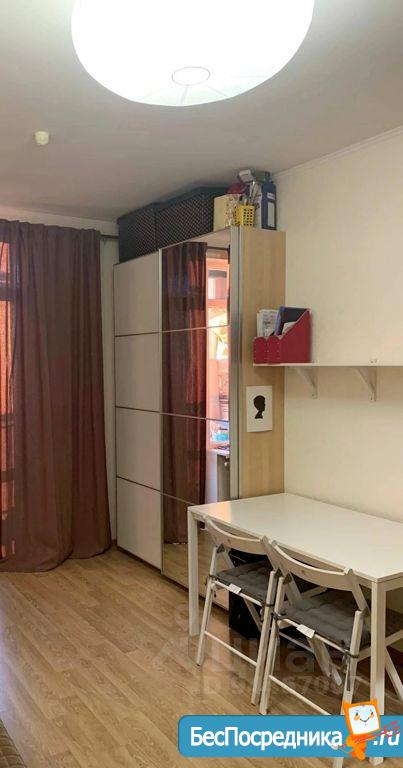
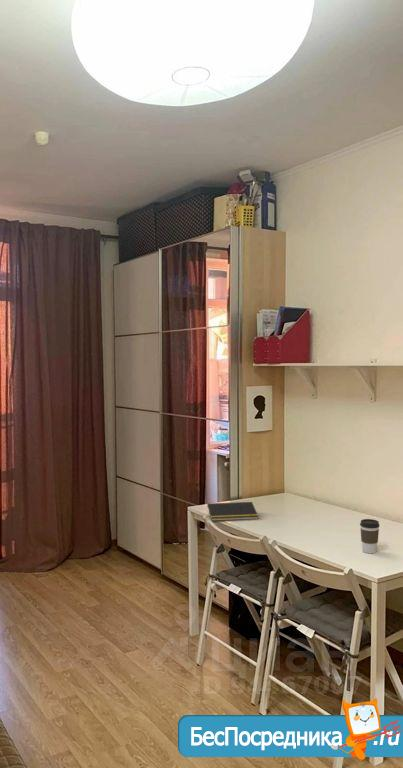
+ coffee cup (369, 536)
+ notepad (232, 511)
